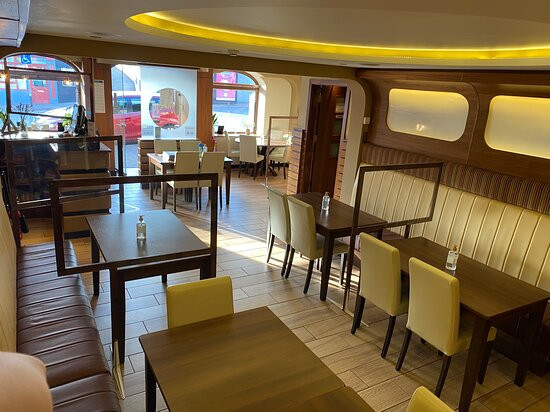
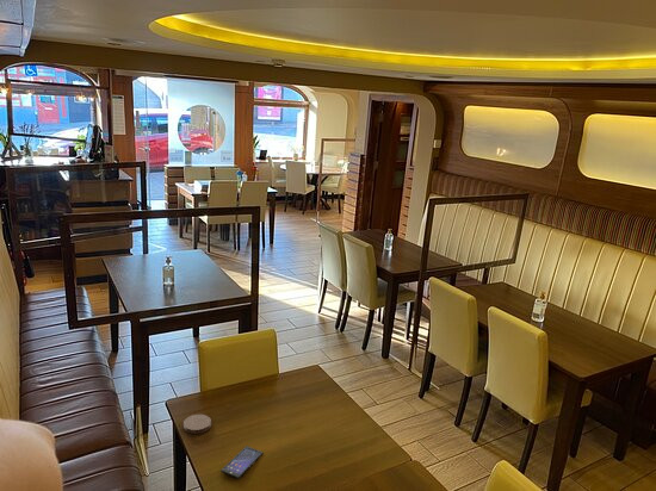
+ coaster (197, 423)
+ smartphone (242, 461)
